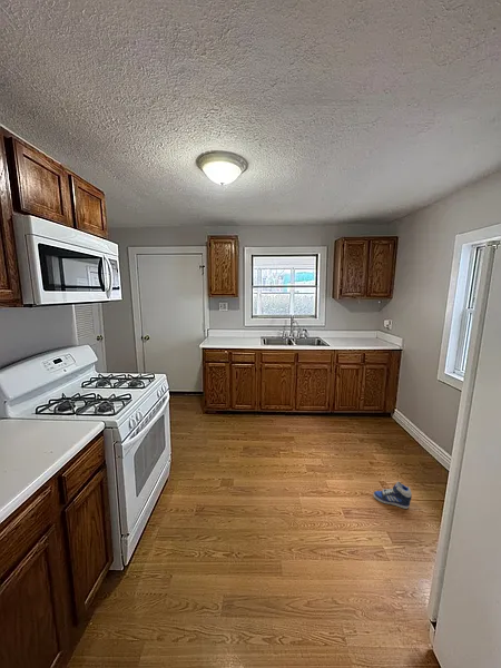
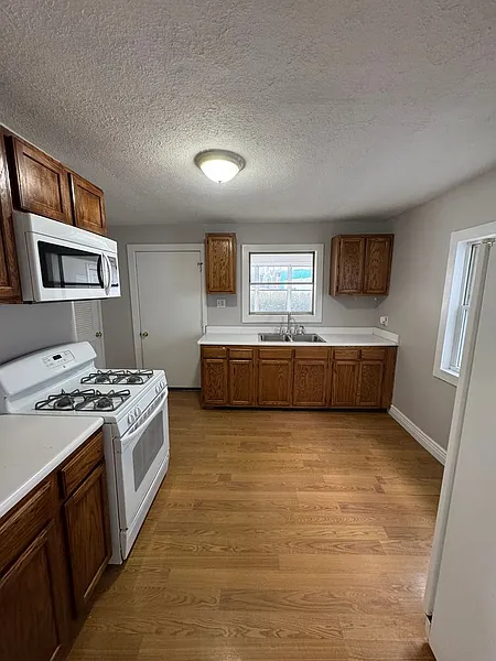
- sneaker (392, 490)
